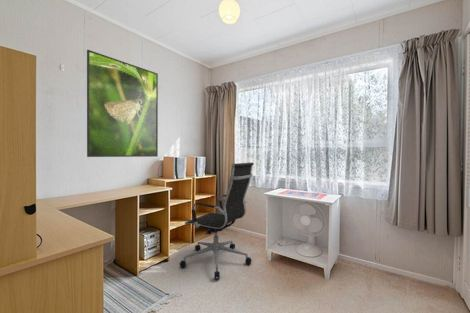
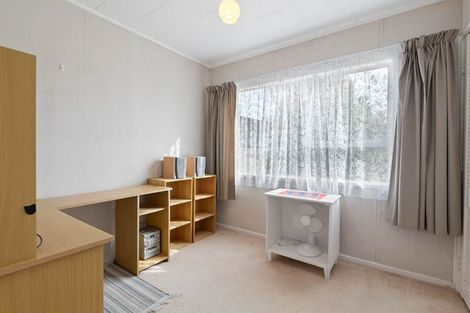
- office chair (219, 209)
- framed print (126, 110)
